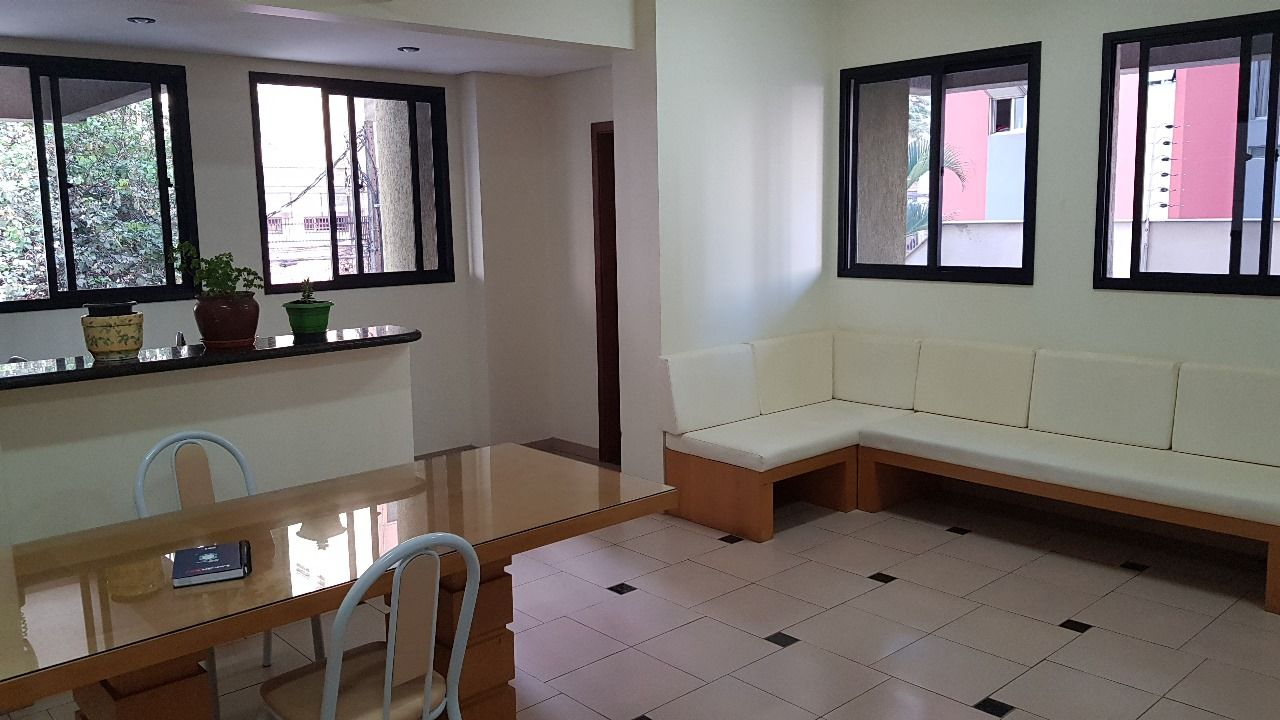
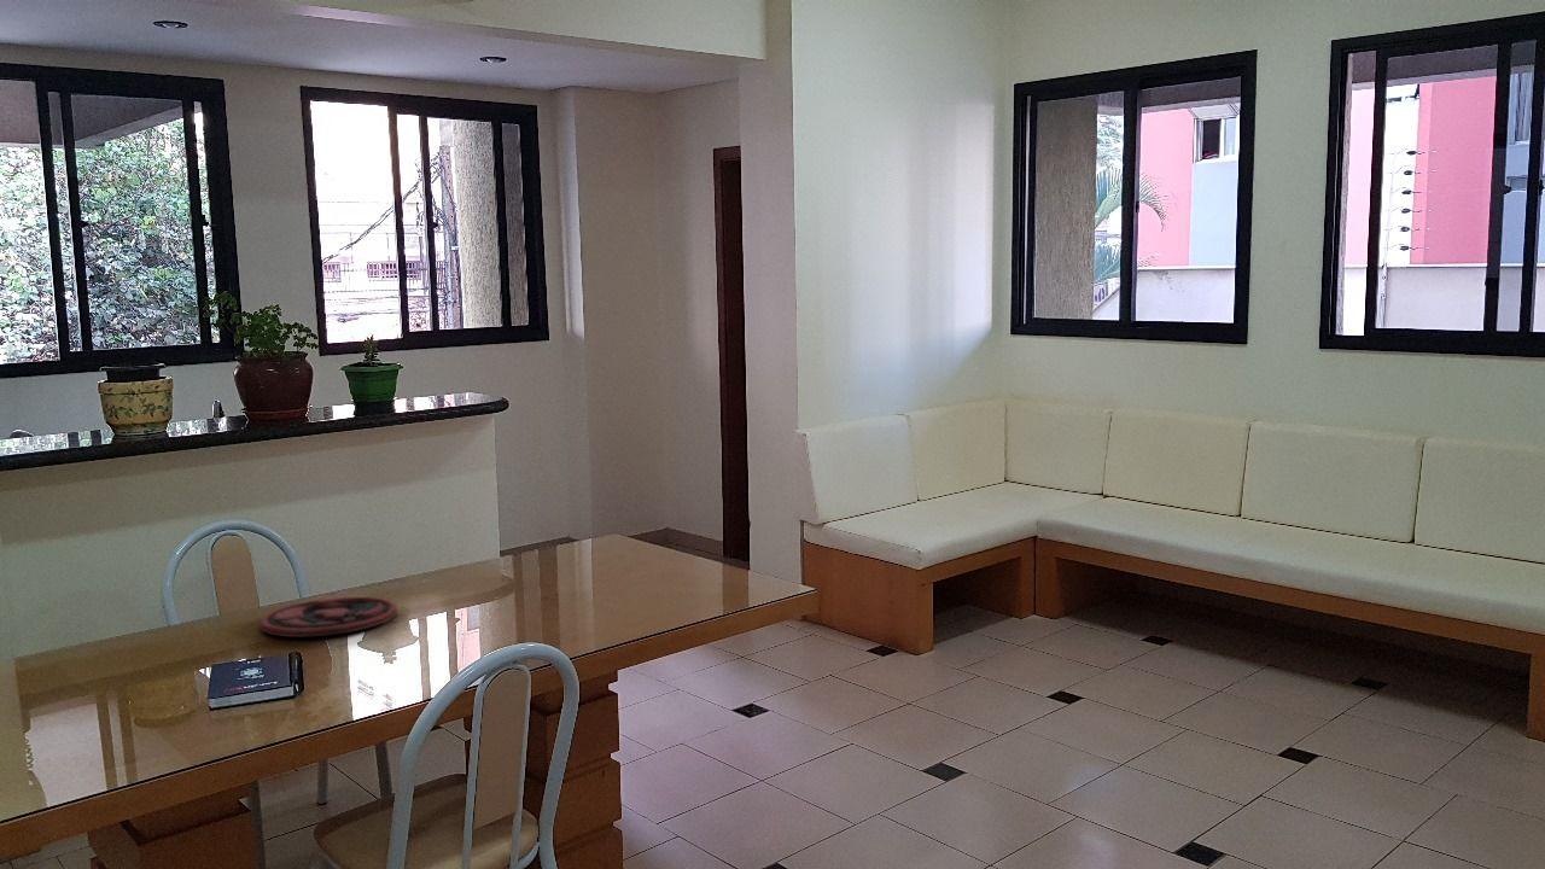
+ plate (330, 614)
